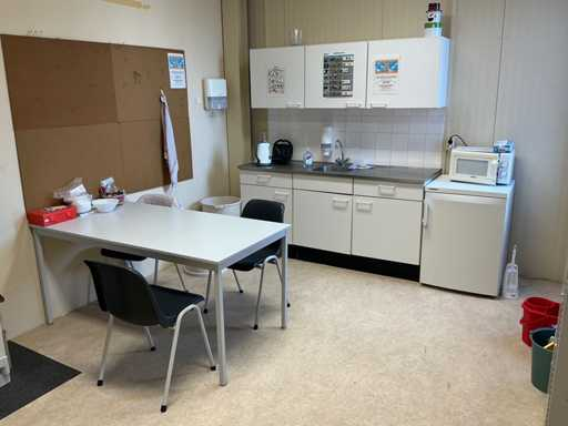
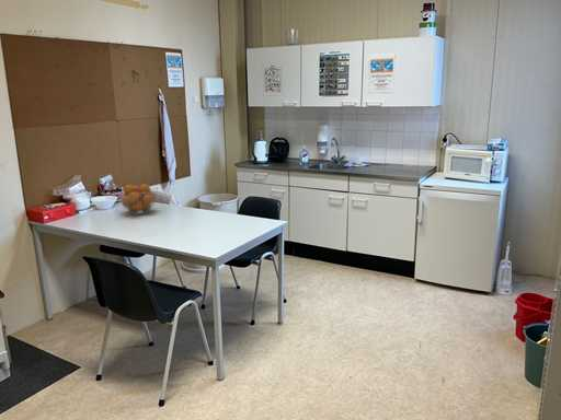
+ fruit basket (138, 198)
